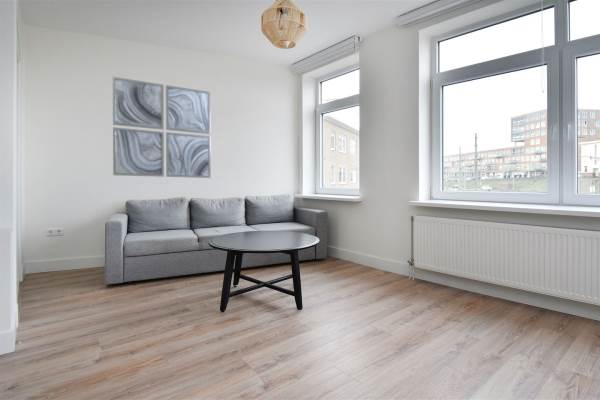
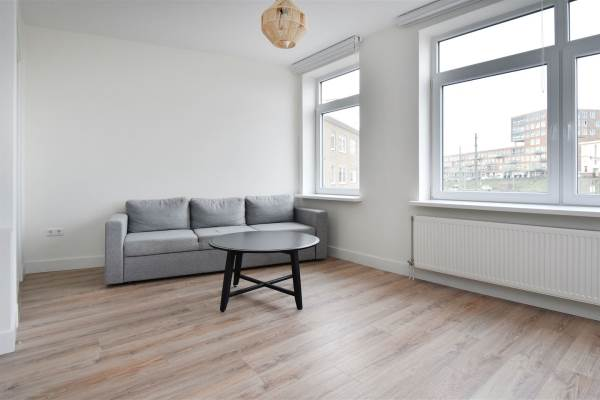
- wall art (163, 129)
